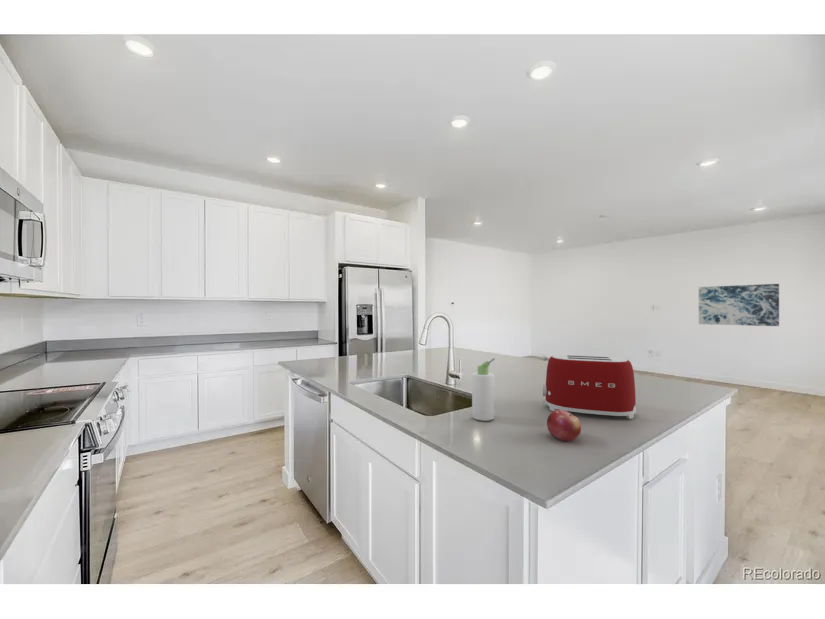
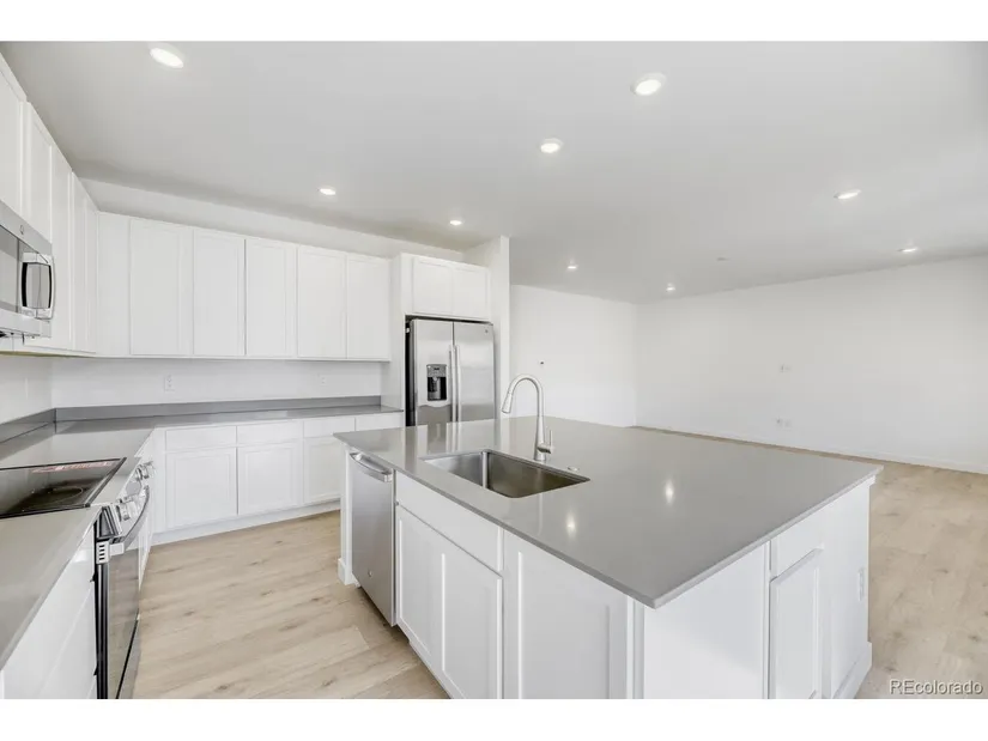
- fruit (563, 423)
- bottle (484, 387)
- toaster (586, 383)
- wall art (736, 305)
